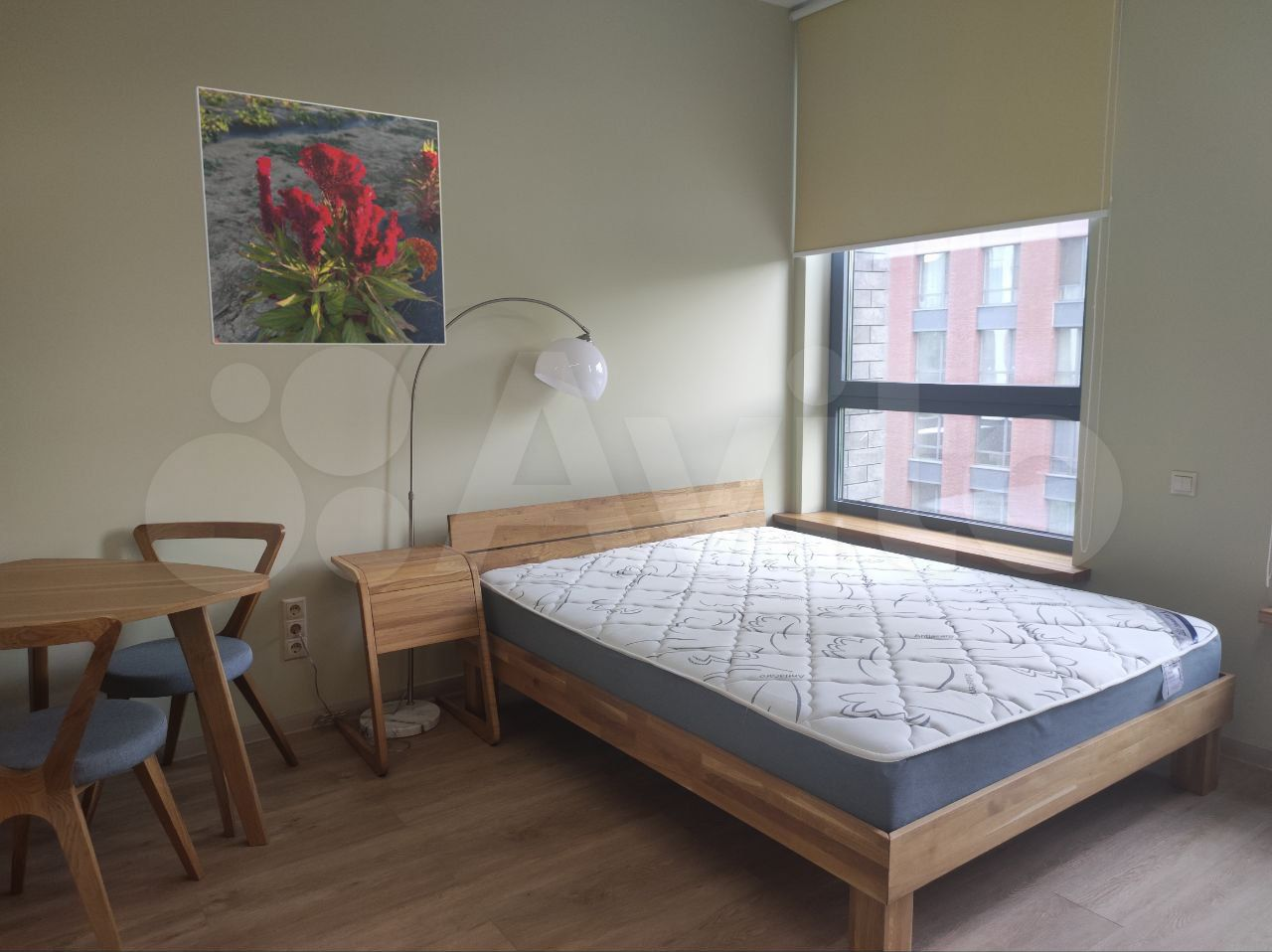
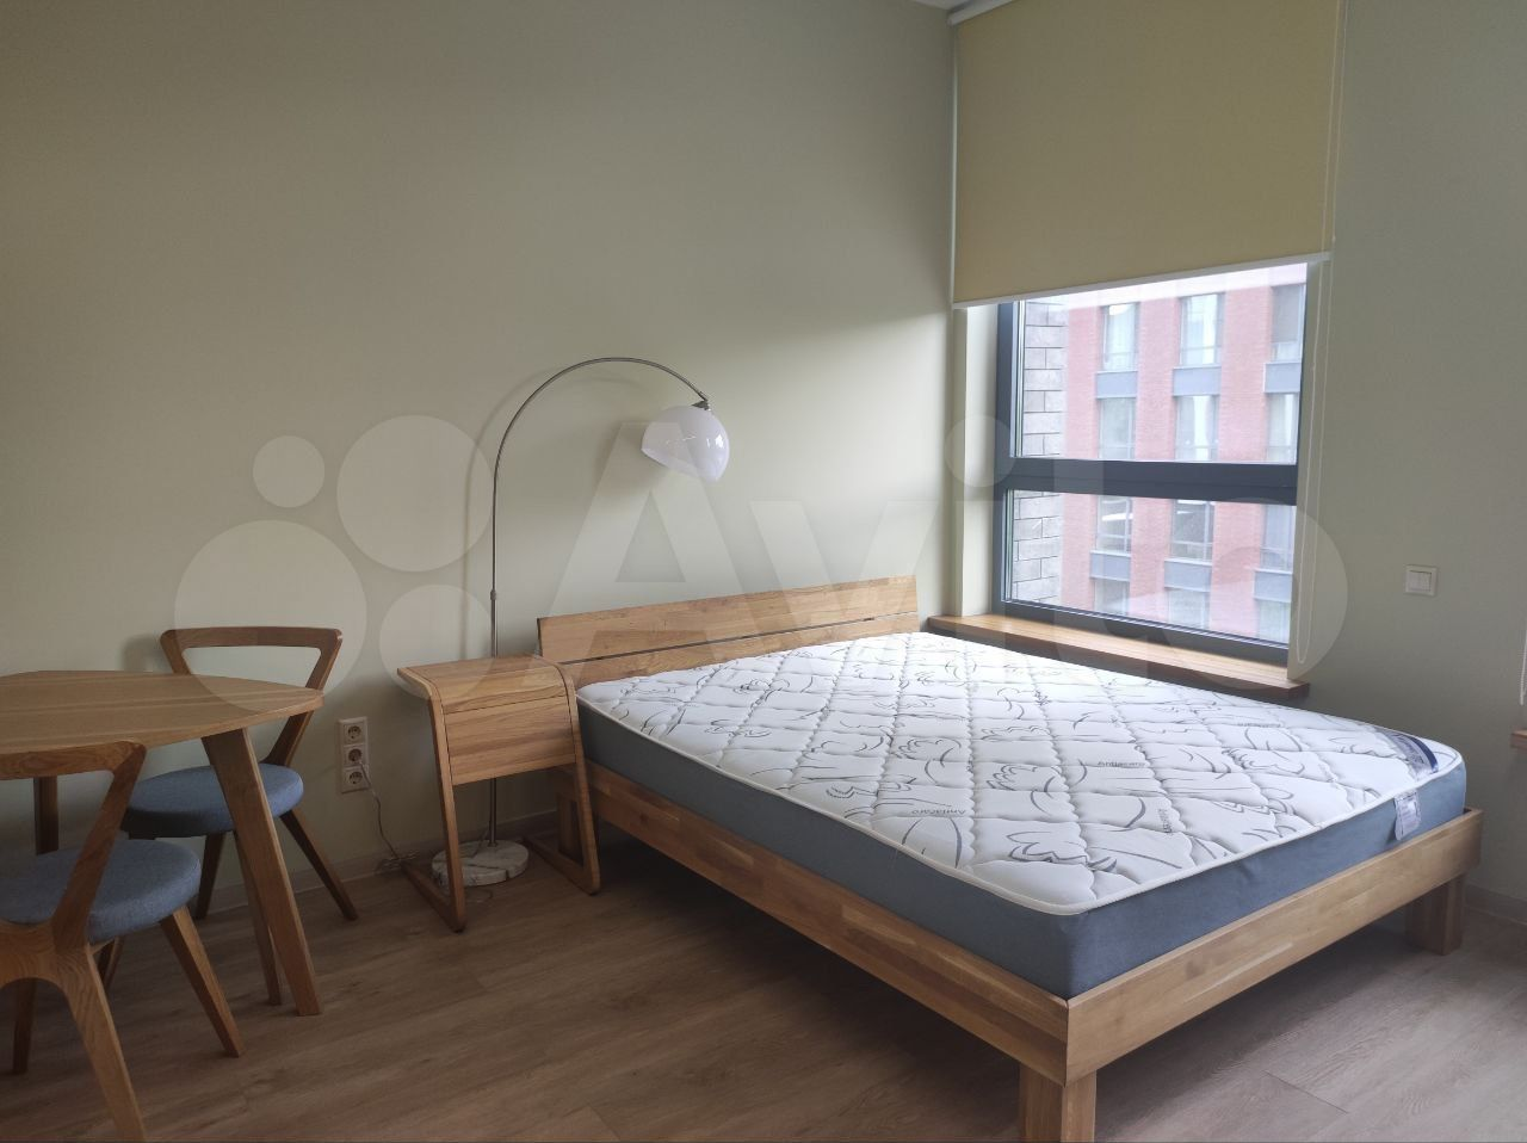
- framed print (330, 227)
